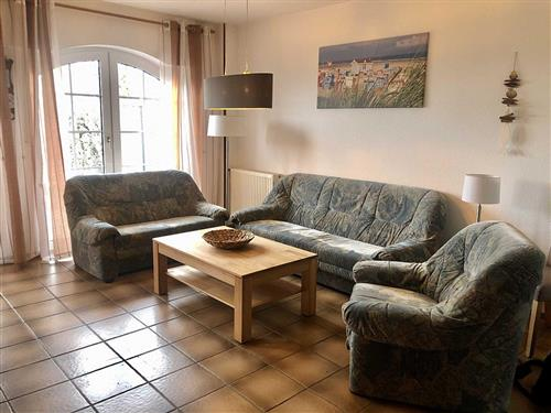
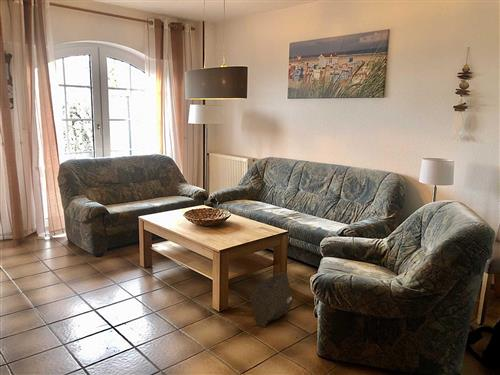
+ rock (272, 297)
